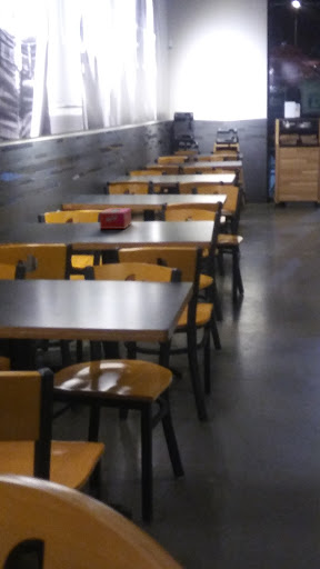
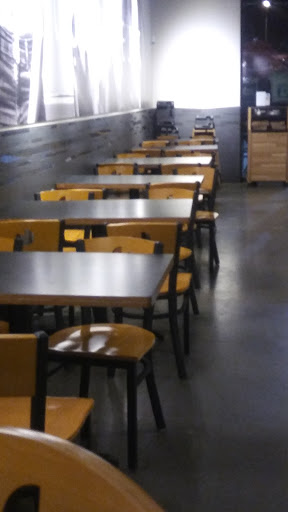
- tissue box (116, 218)
